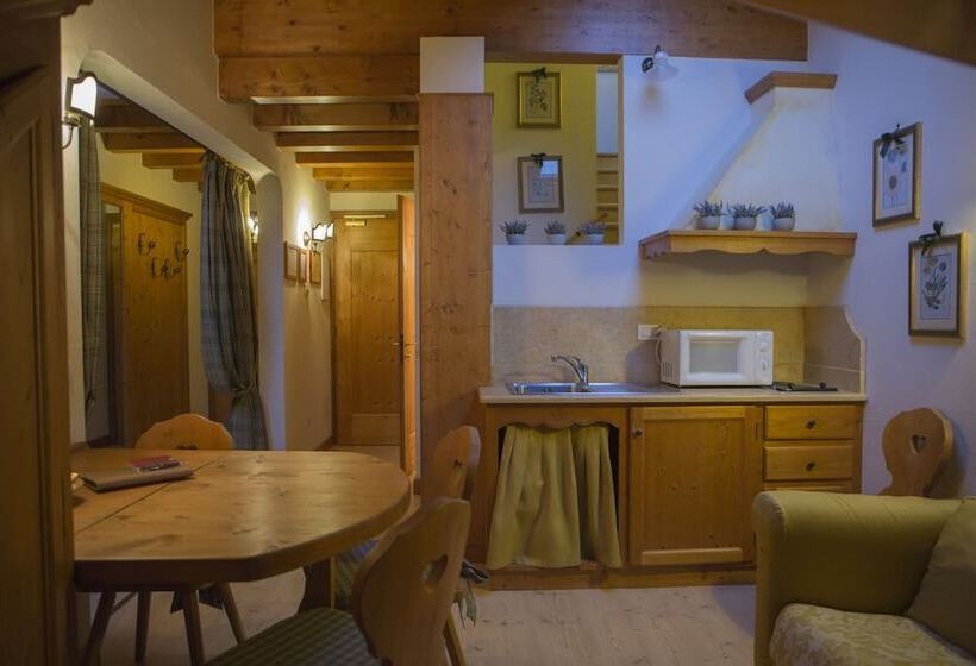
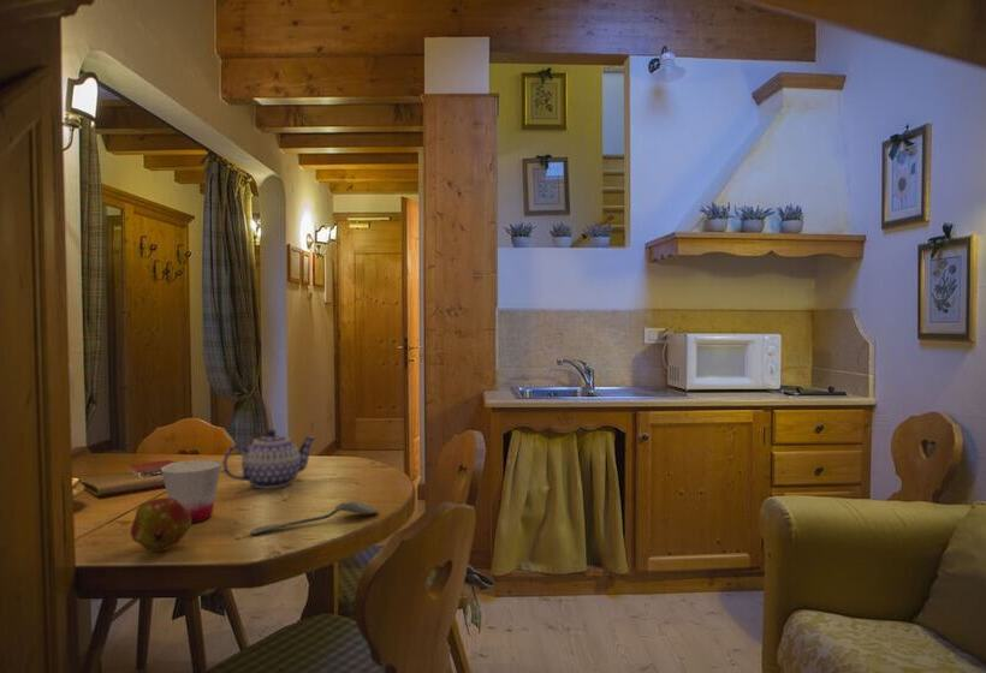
+ cup (192, 492)
+ spoon (317, 517)
+ fruit (160, 525)
+ teapot (272, 455)
